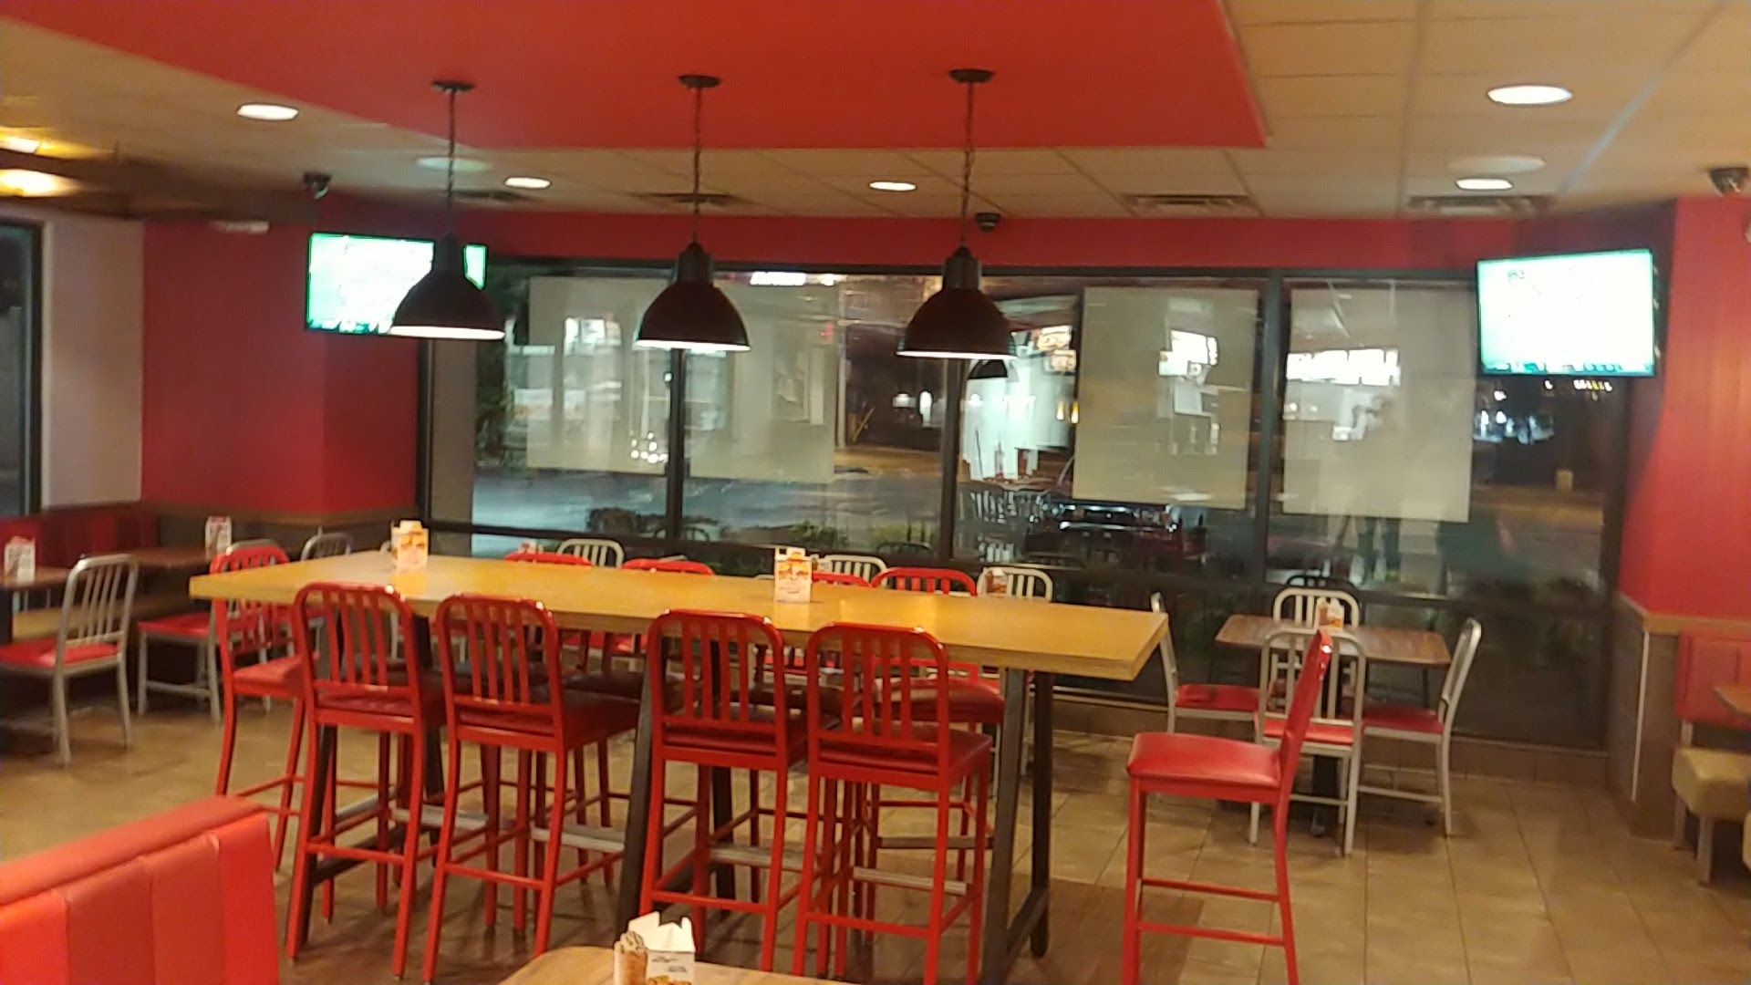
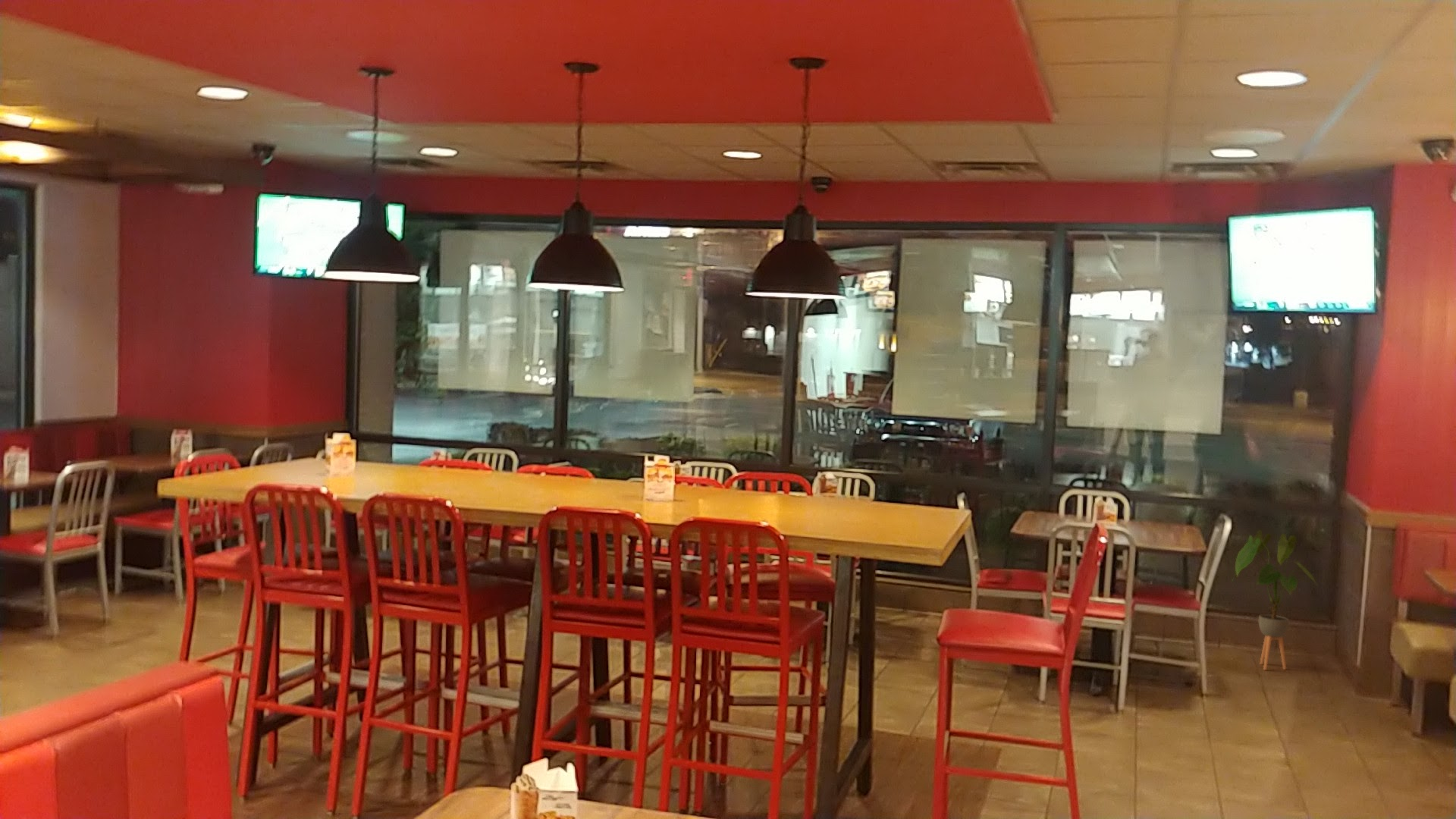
+ house plant (1269, 599)
